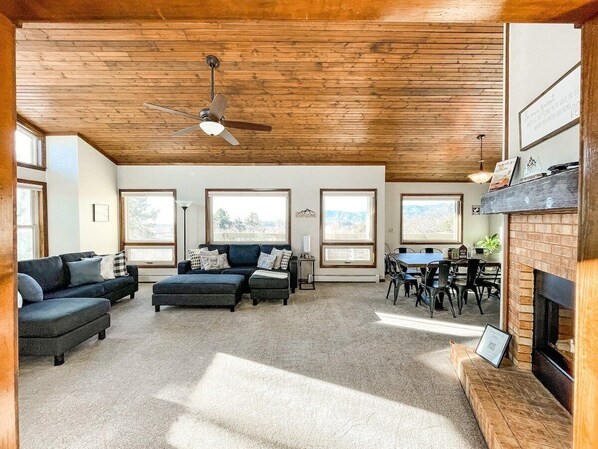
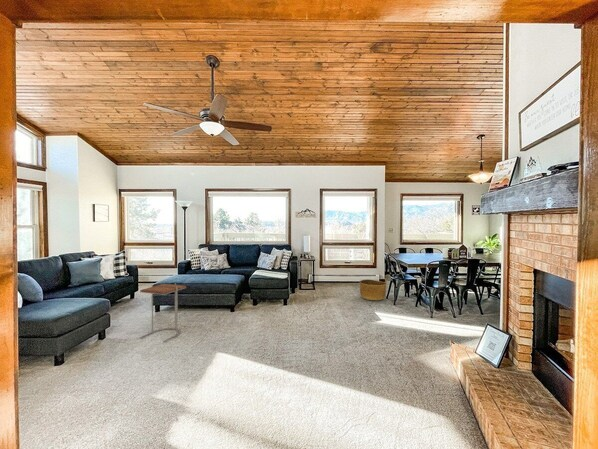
+ basket (372, 289)
+ side table (175, 310)
